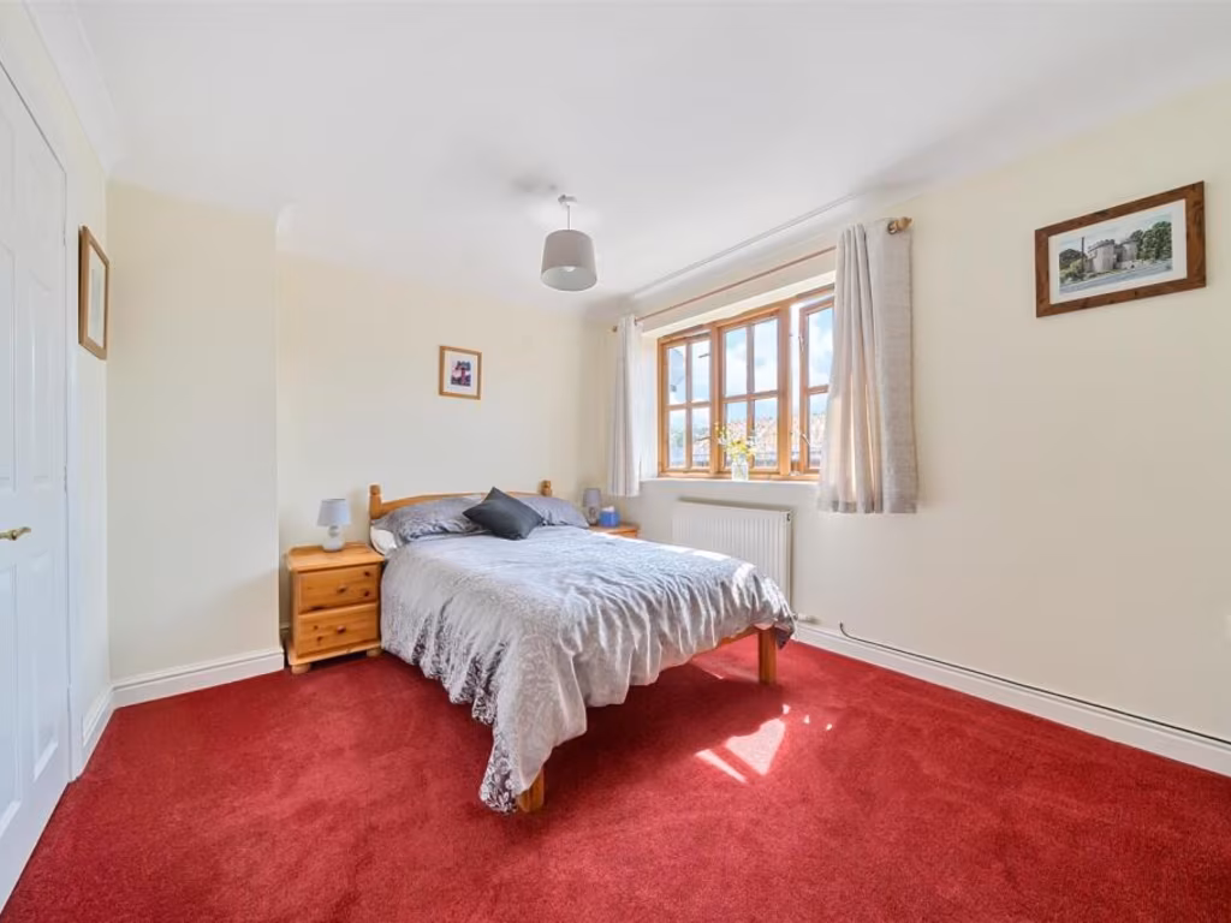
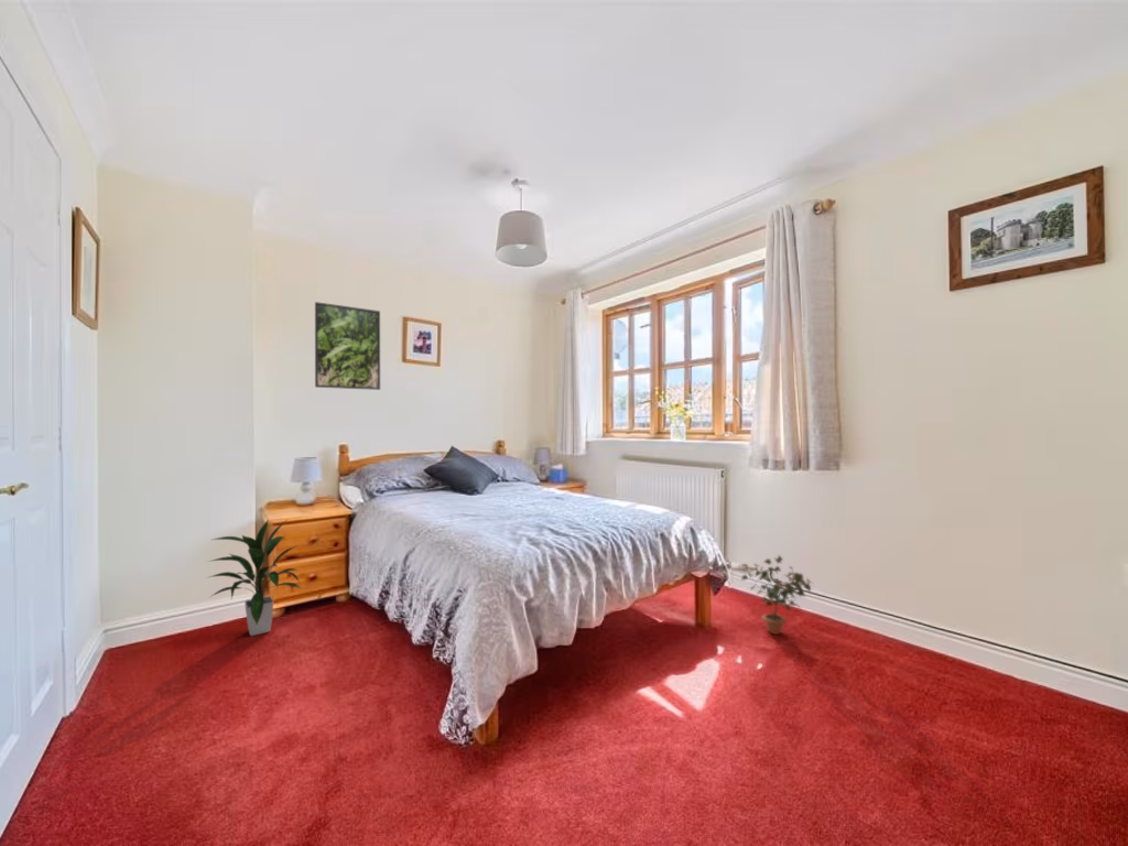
+ indoor plant (257, 576)
+ potted plant (773, 595)
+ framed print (348, 347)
